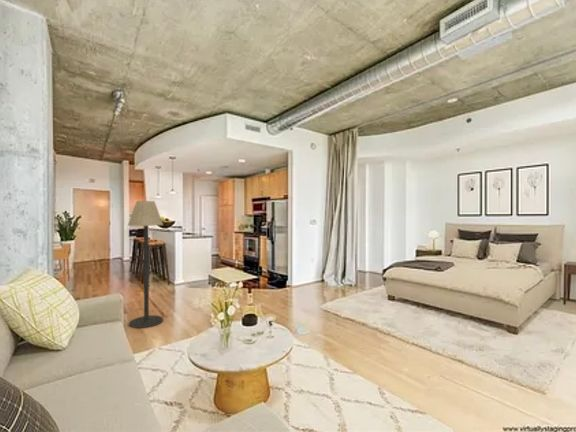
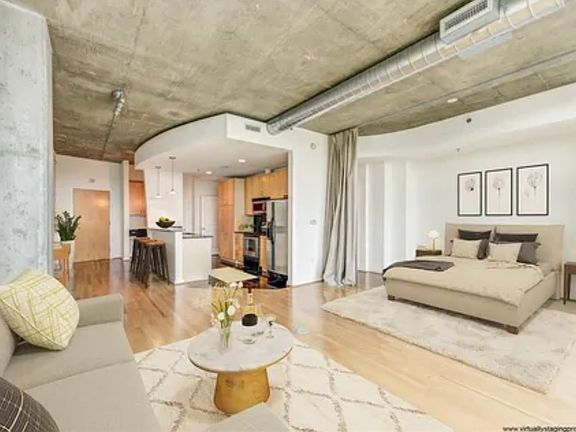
- floor lamp (146, 261)
